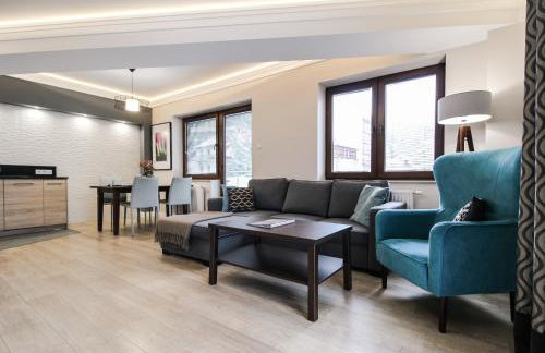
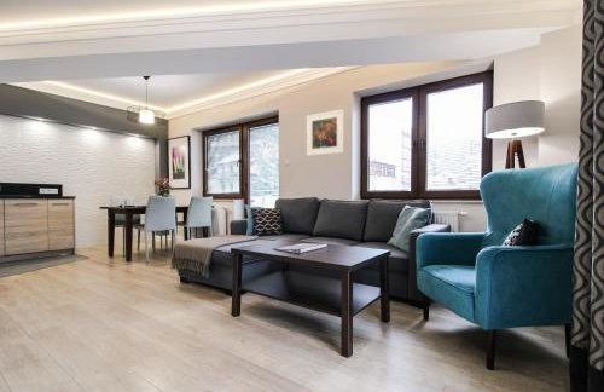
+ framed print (324, 133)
